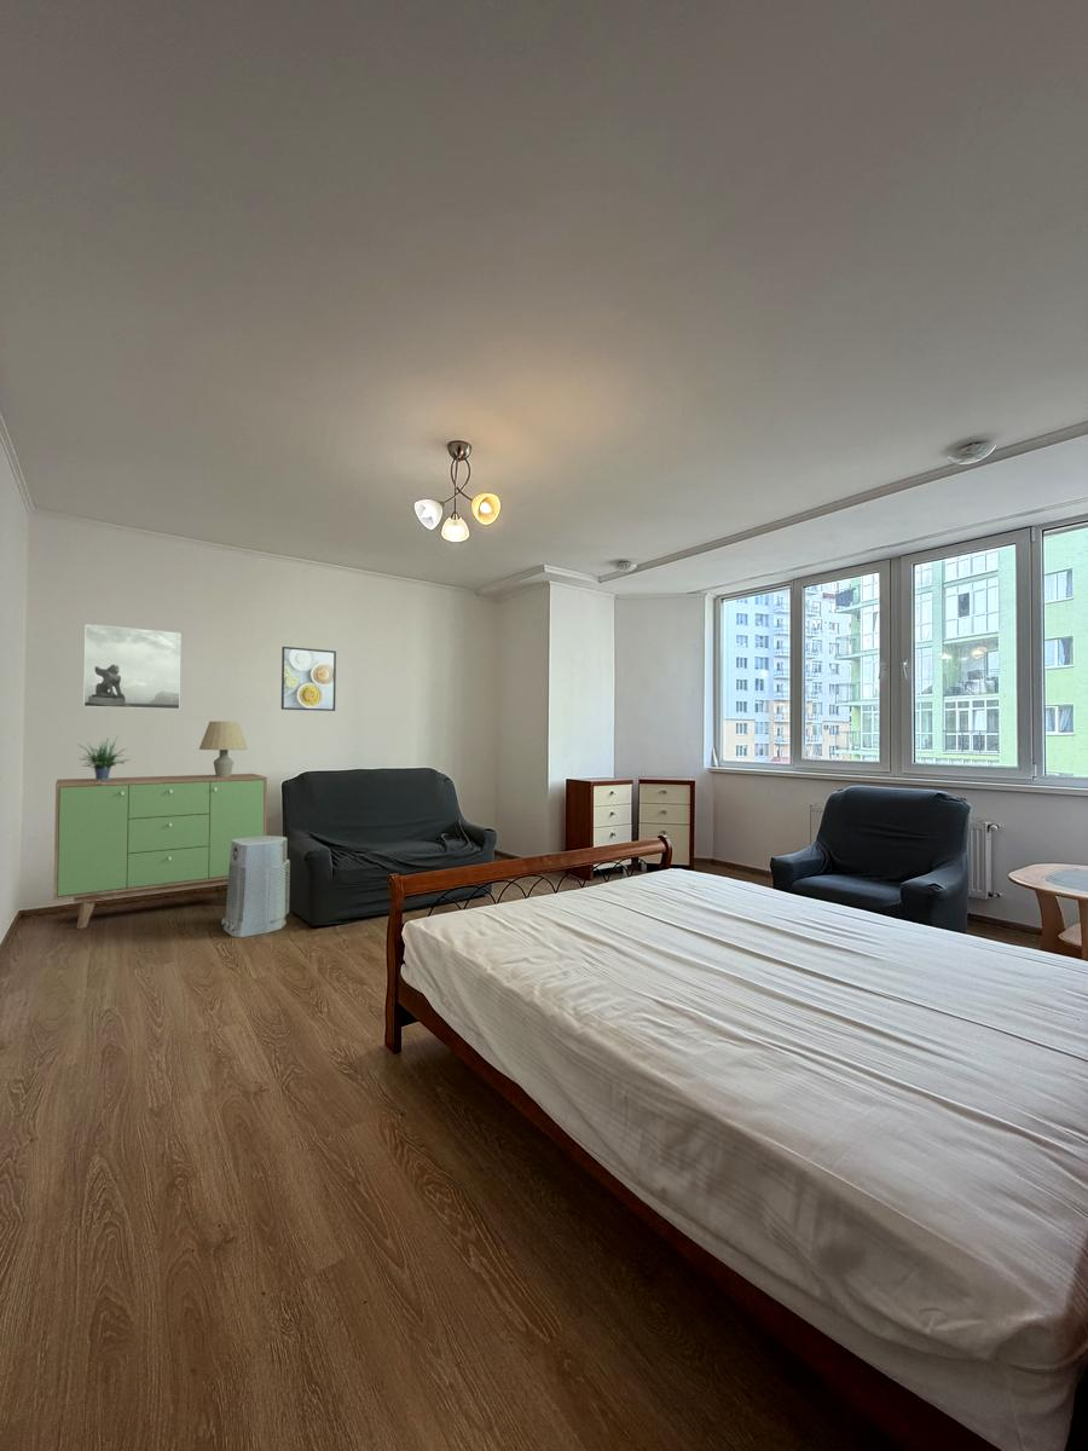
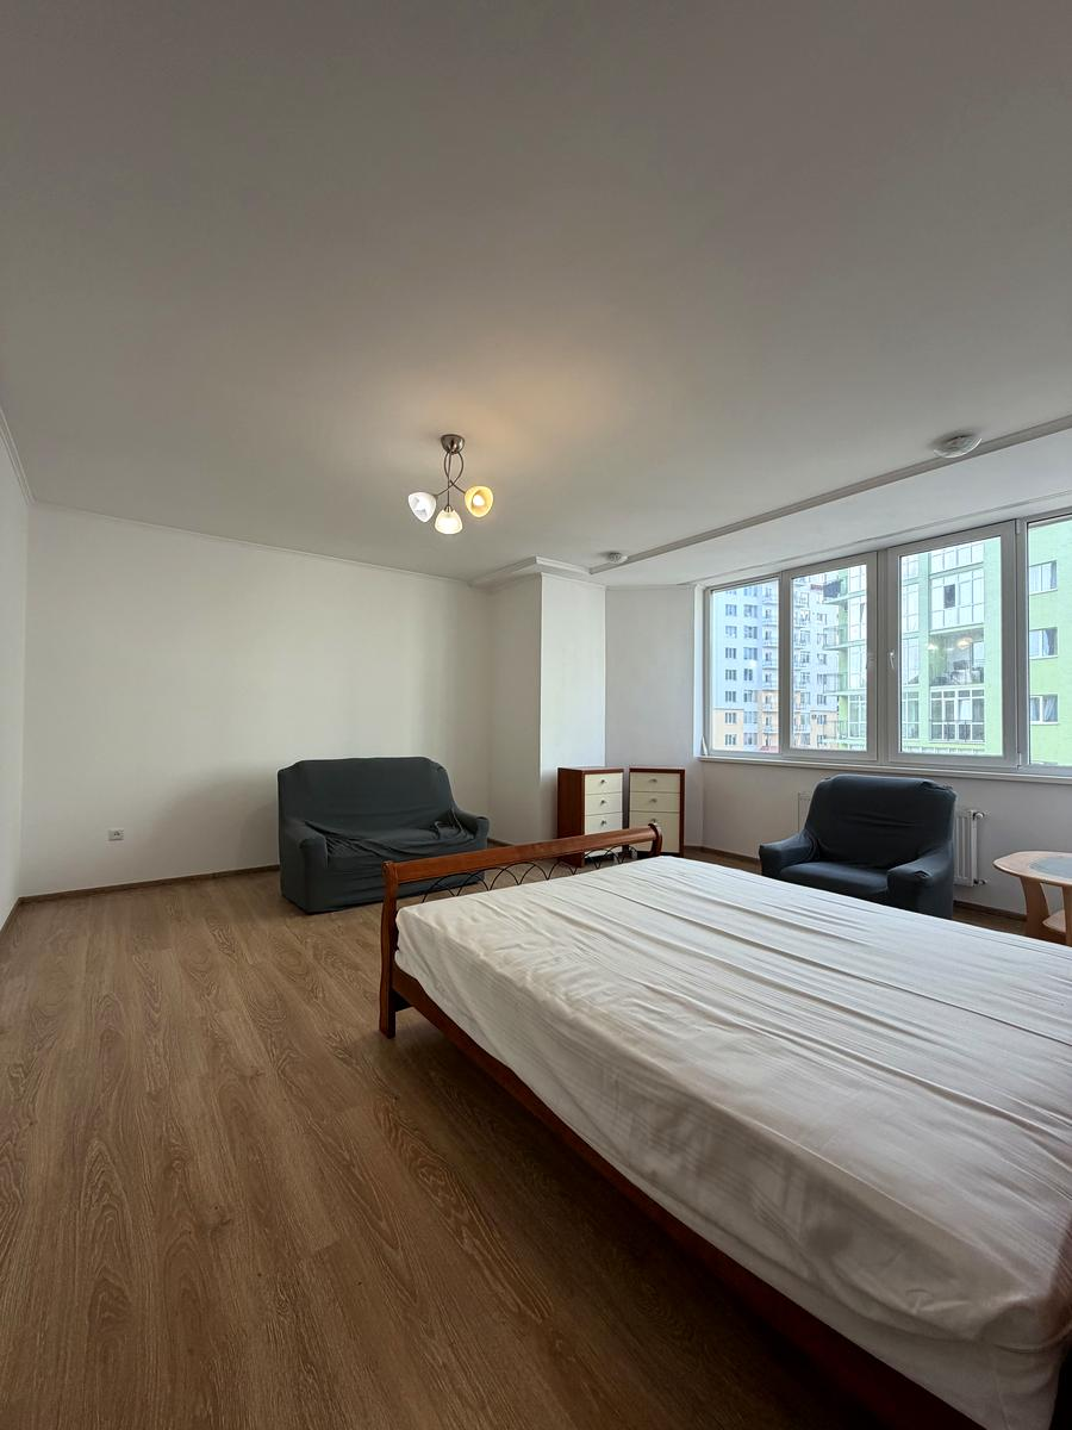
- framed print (133, 667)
- air purifier (259, 883)
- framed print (308, 680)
- sideboard (166, 843)
- potted plant (100, 756)
- table lamp (224, 748)
